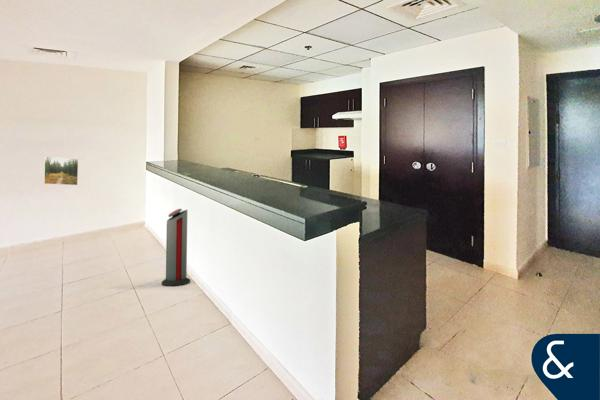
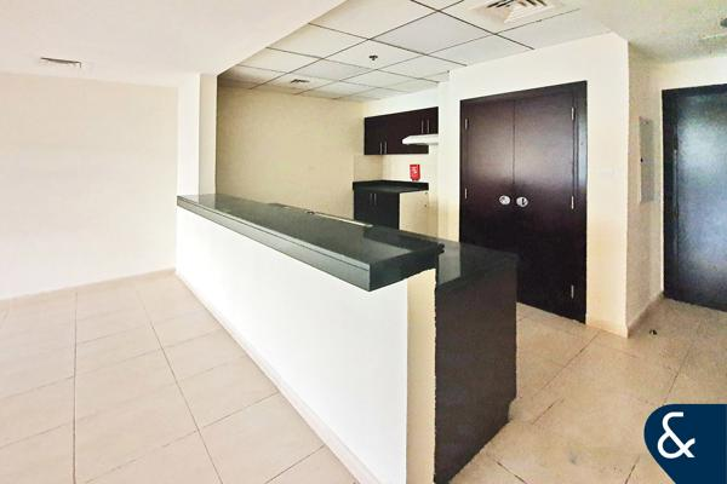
- air purifier (176, 245)
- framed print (61, 171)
